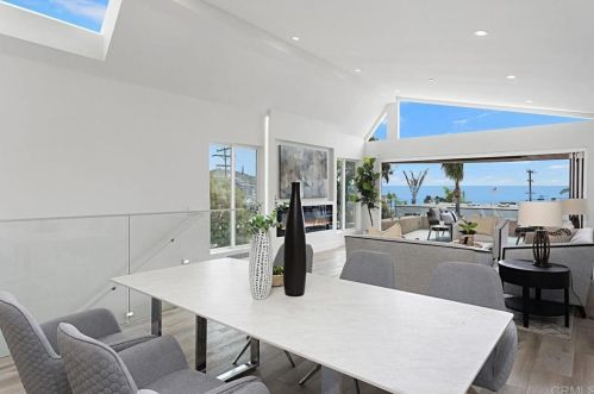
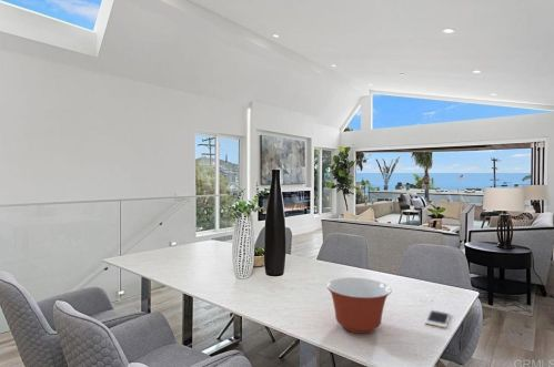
+ cell phone (437, 317)
+ mixing bowl (357, 306)
